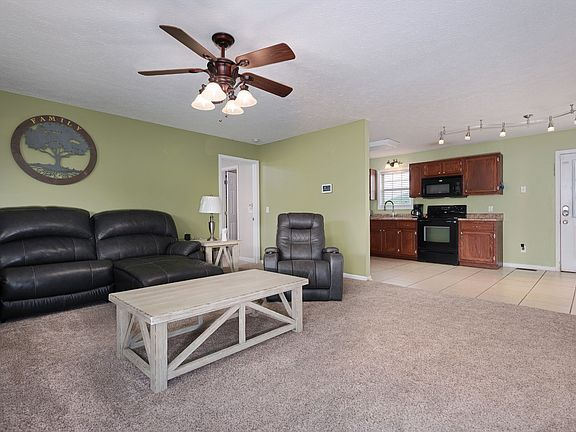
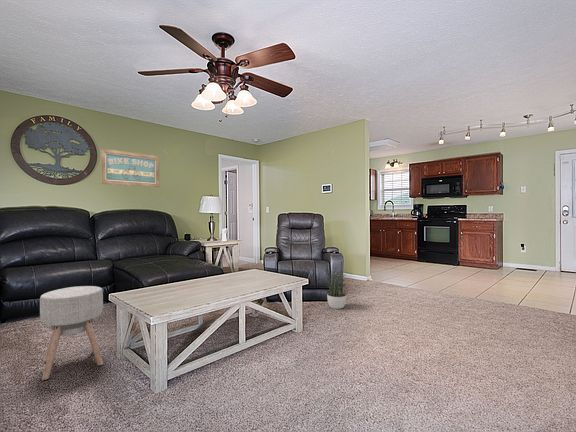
+ wall art (132, 169)
+ potted plant (335, 288)
+ ottoman (73, 326)
